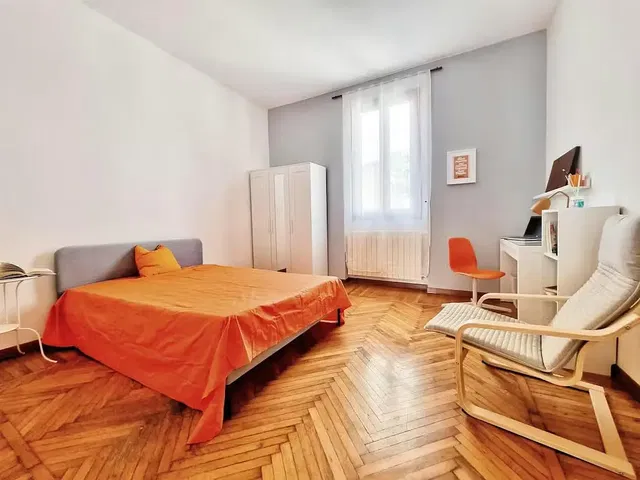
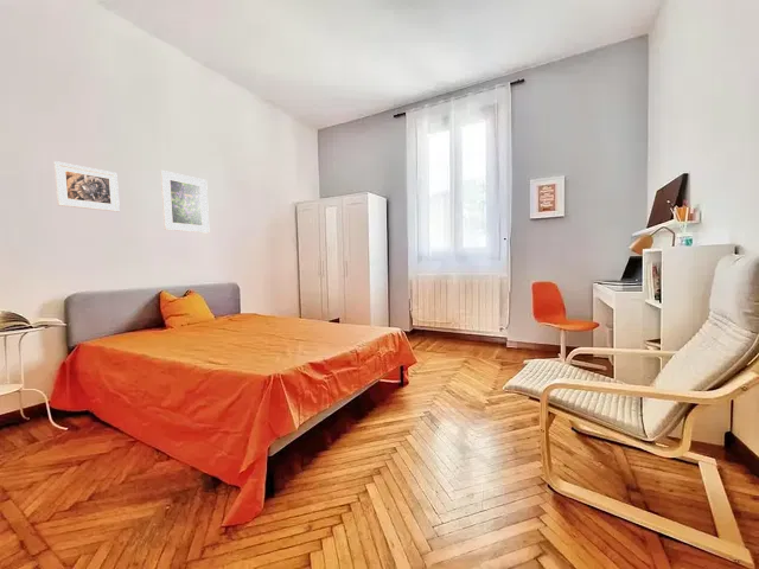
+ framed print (186, 203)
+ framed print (89, 187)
